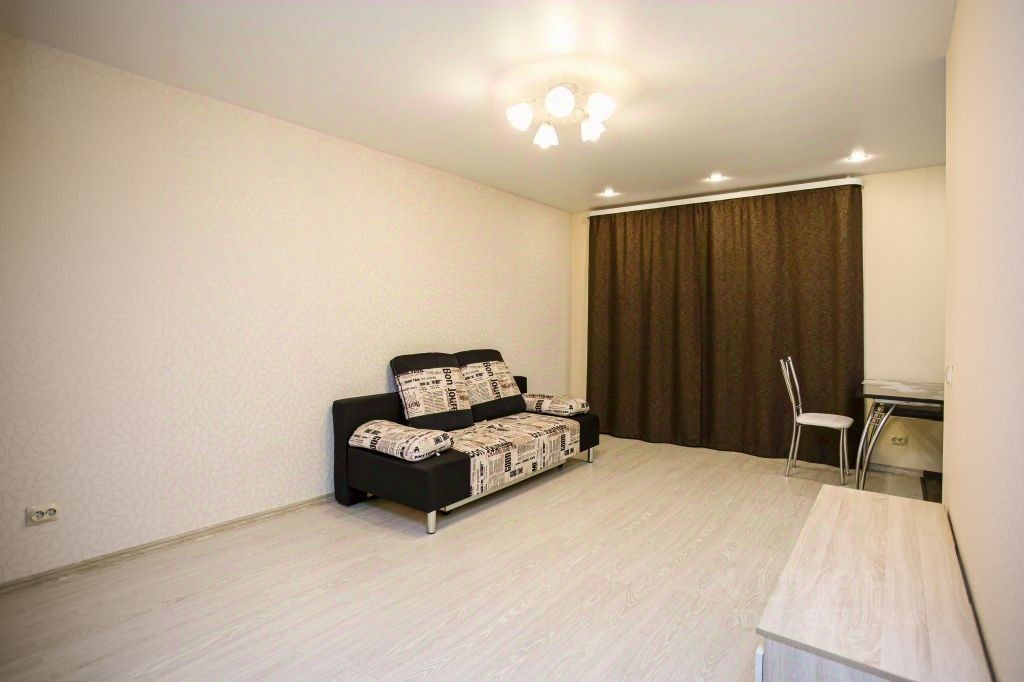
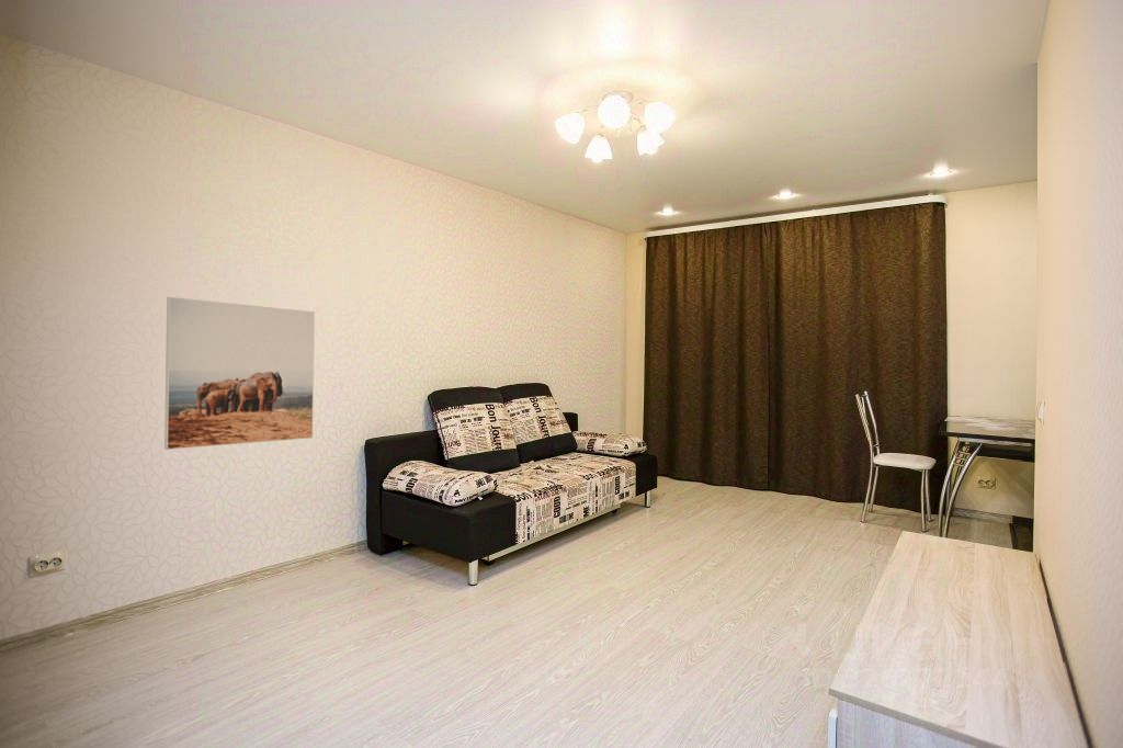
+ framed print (246, 374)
